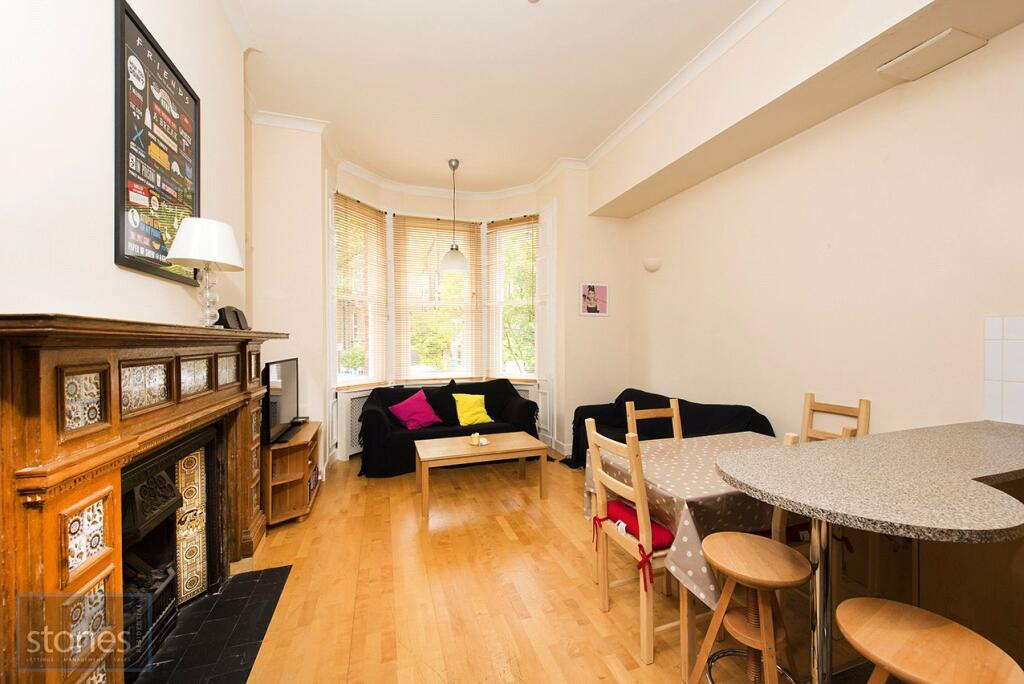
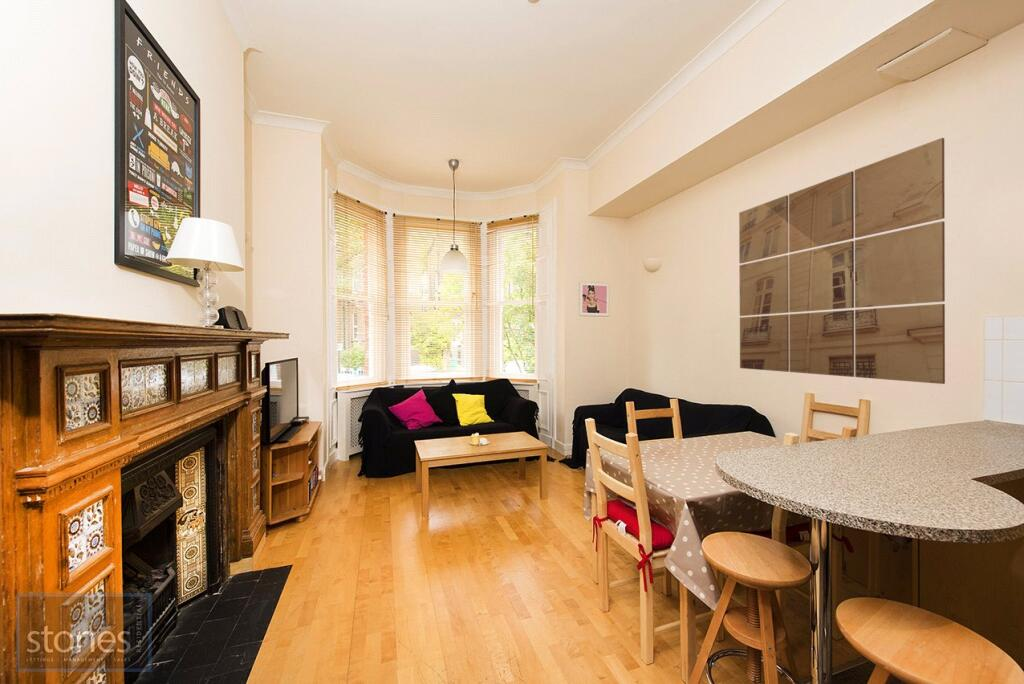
+ wall art (819, 279)
